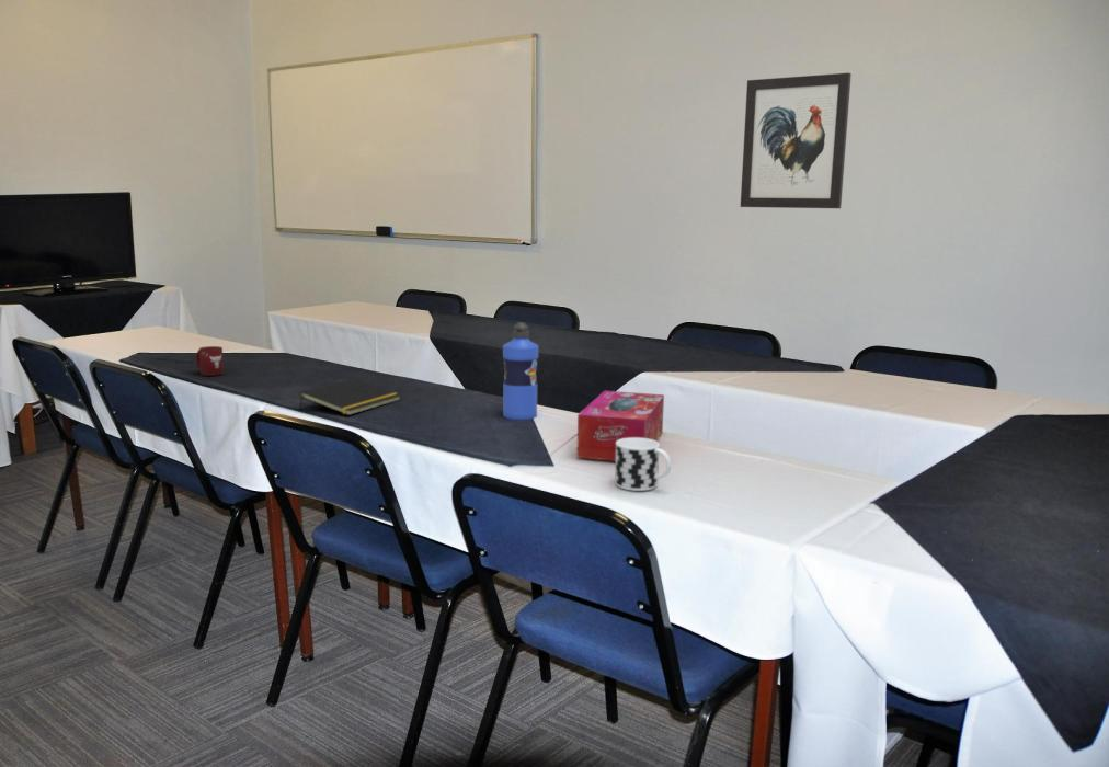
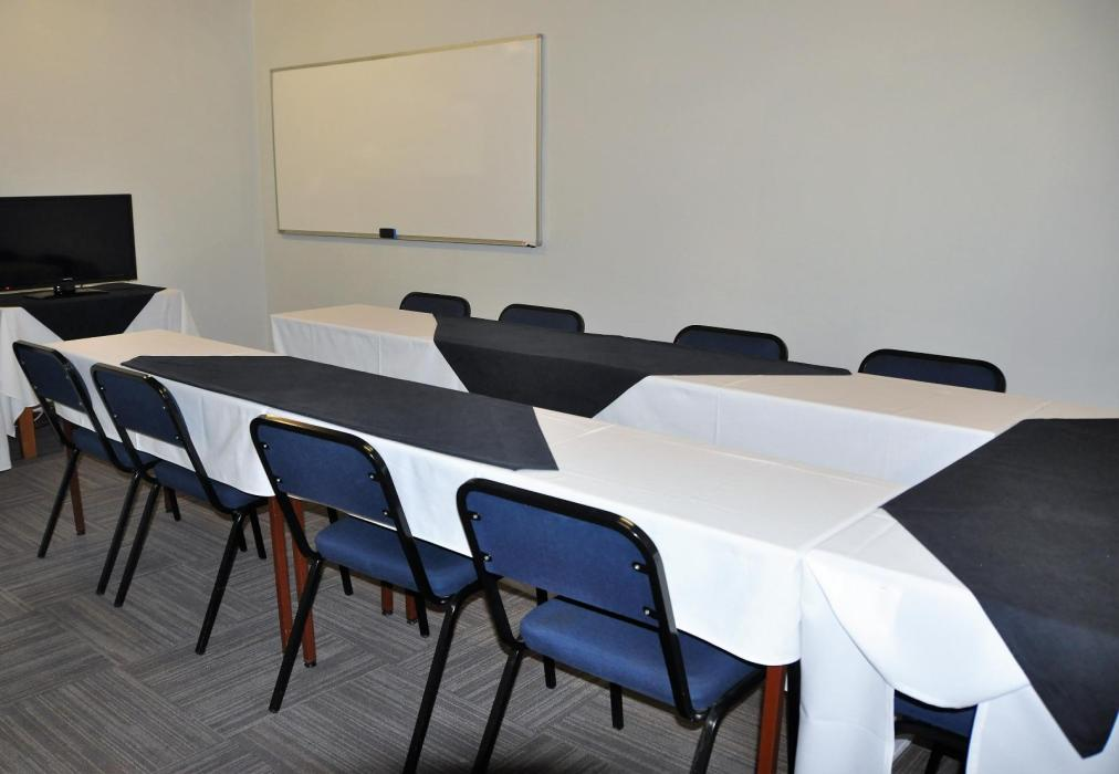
- cup (207, 359)
- tissue box (622, 424)
- wall art (792, 142)
- water bottle (519, 369)
- notepad (352, 396)
- cup (643, 465)
